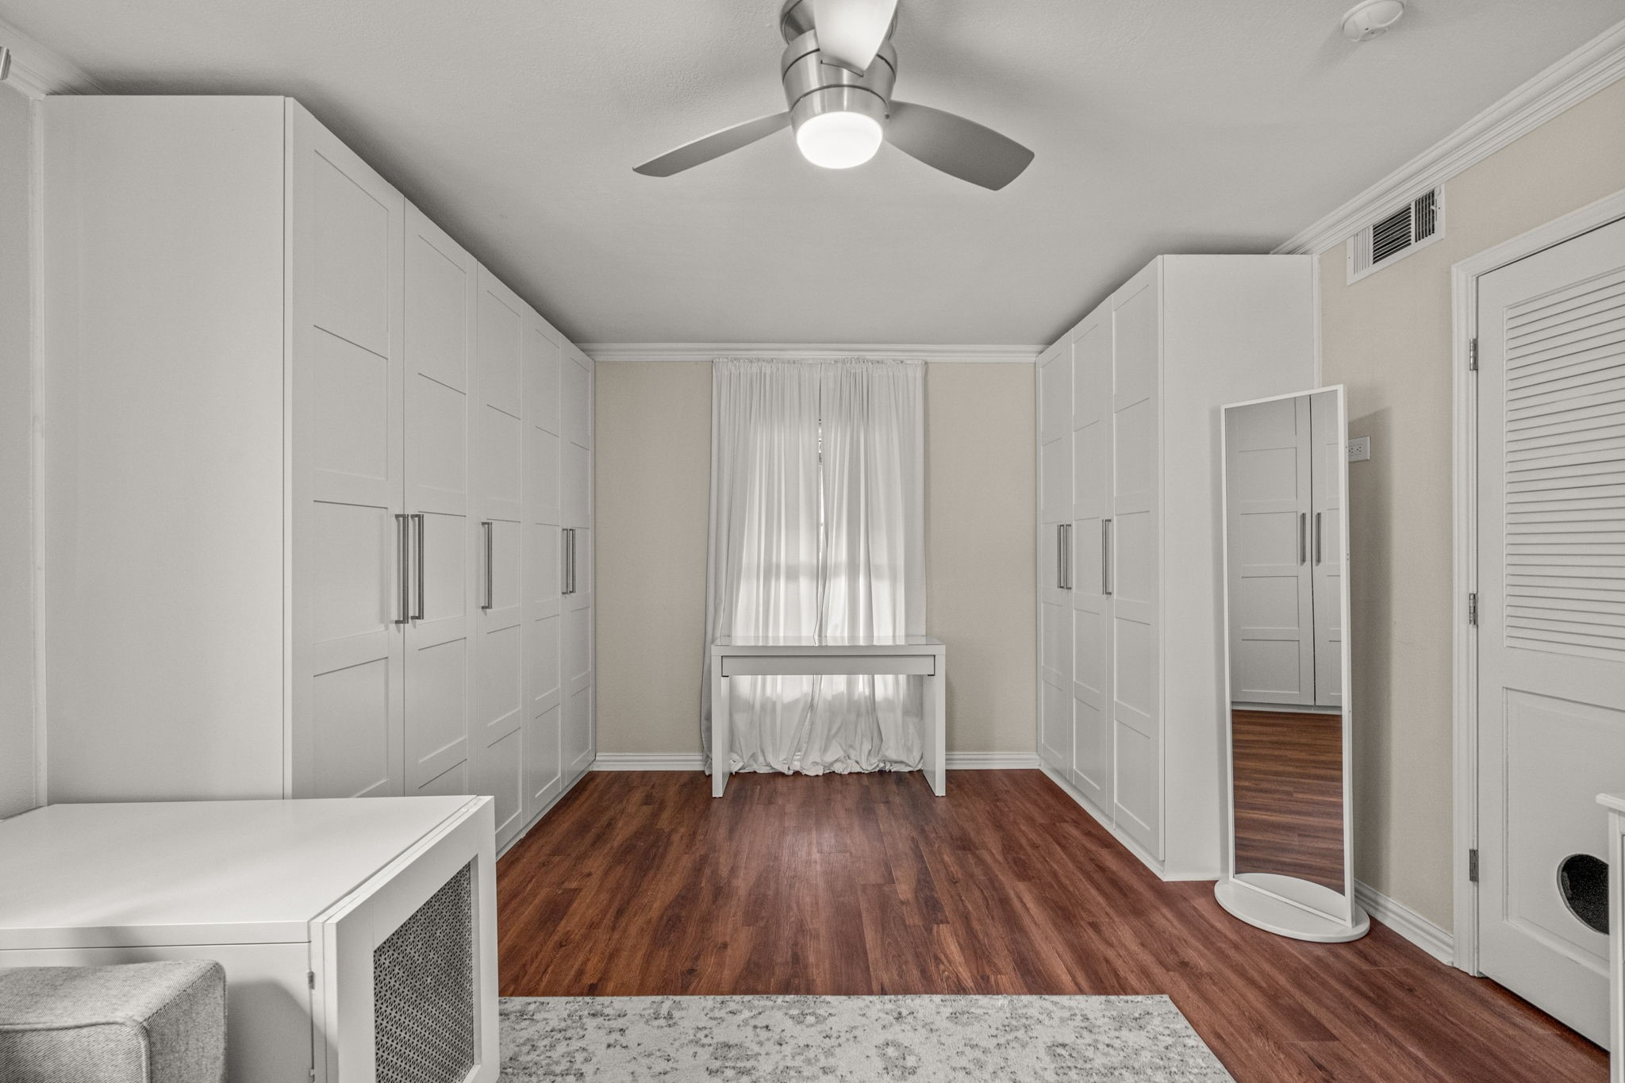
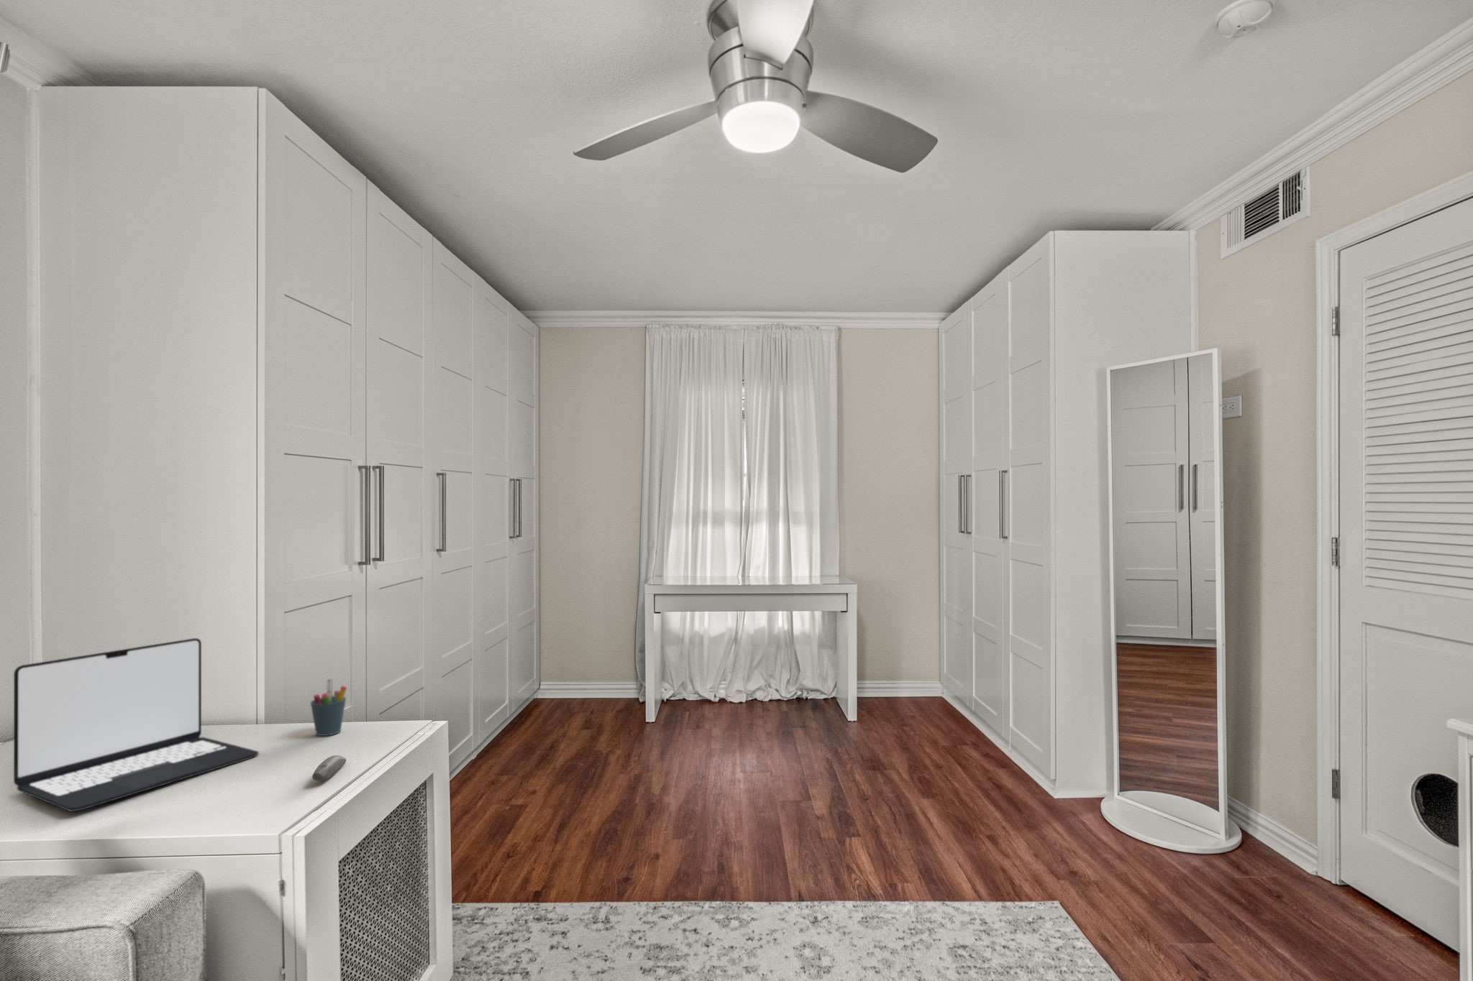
+ pen holder (329, 707)
+ computer mouse (330, 765)
+ laptop (145, 714)
